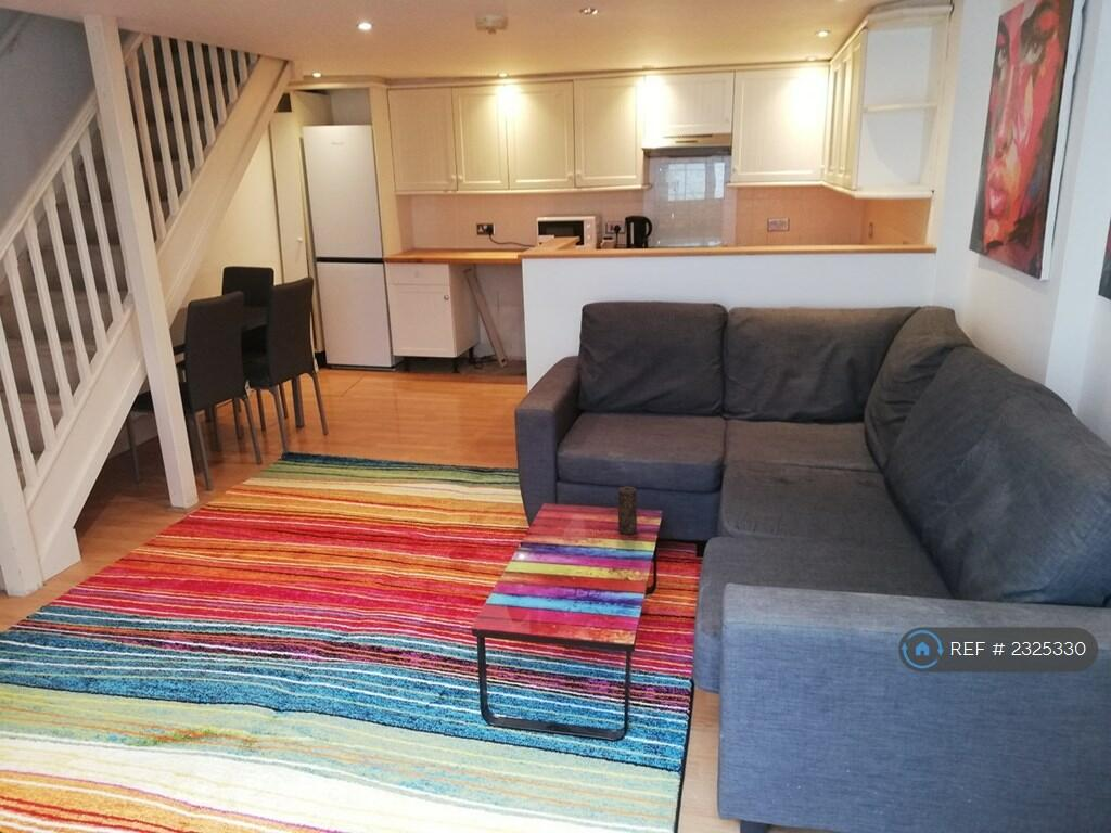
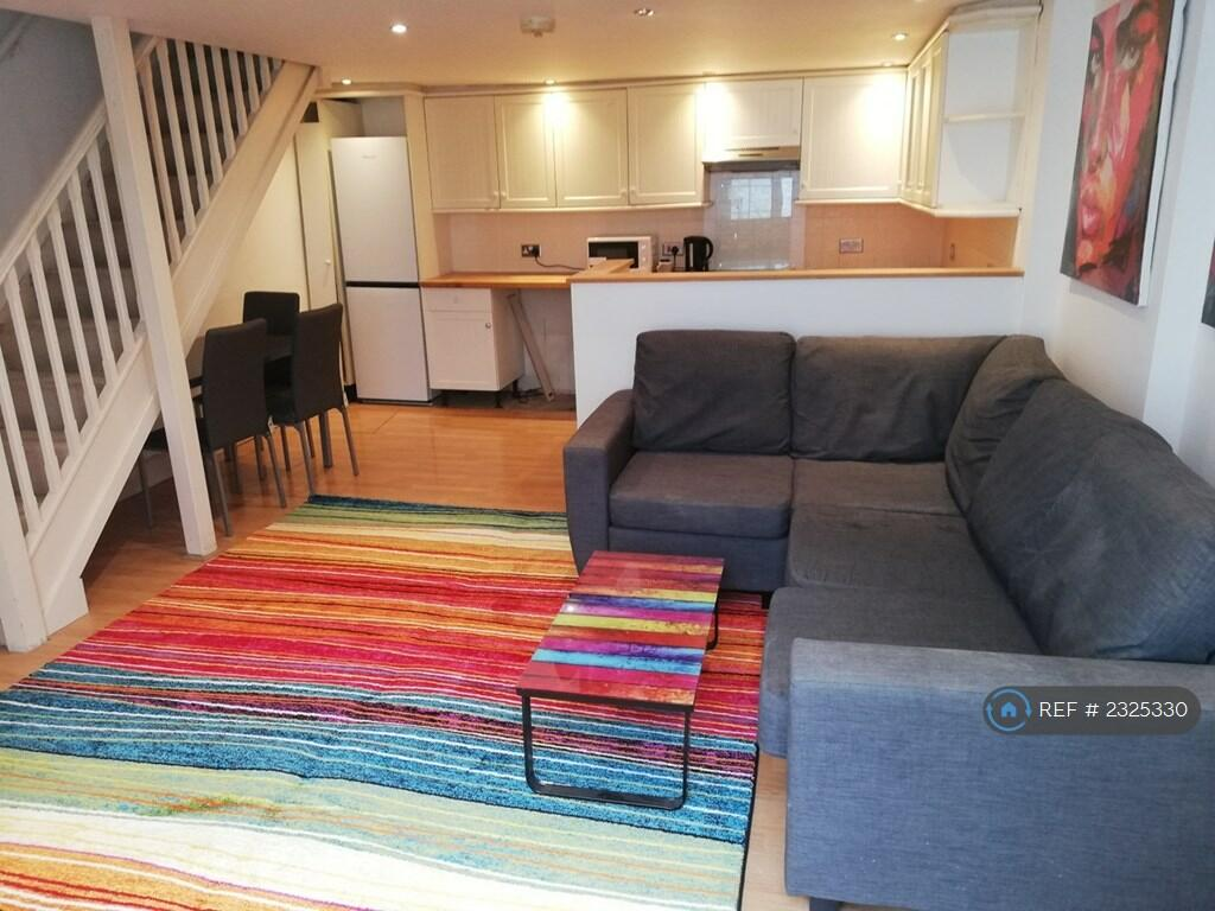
- candle (627, 510)
